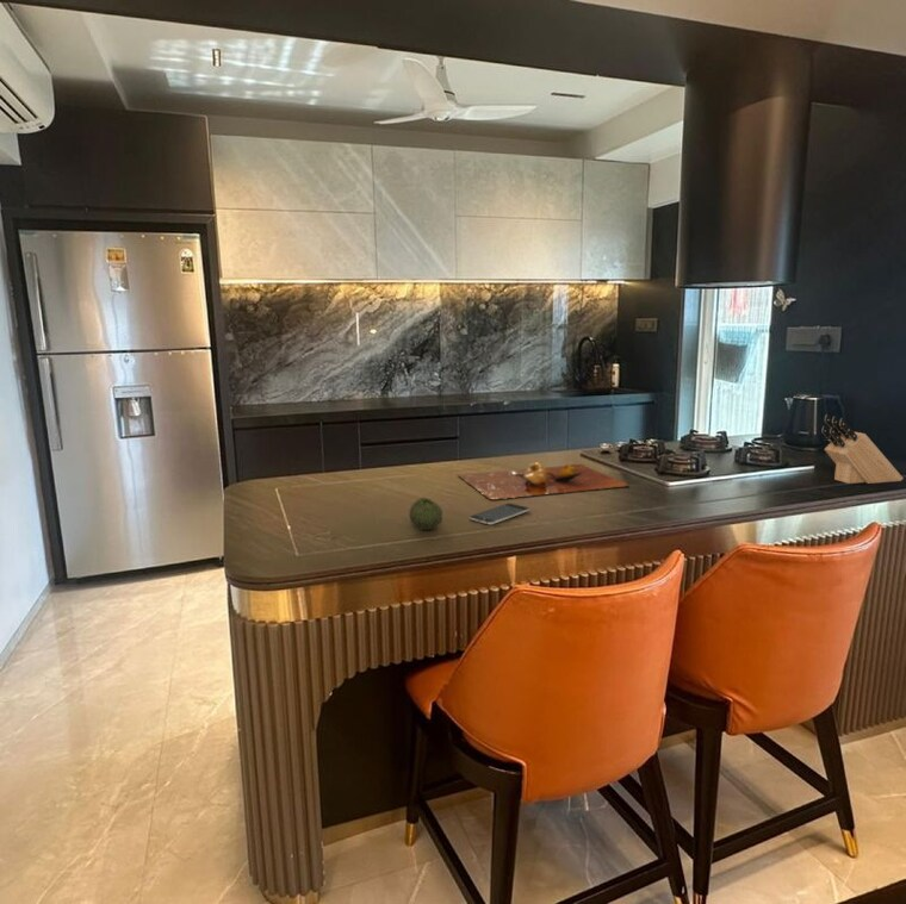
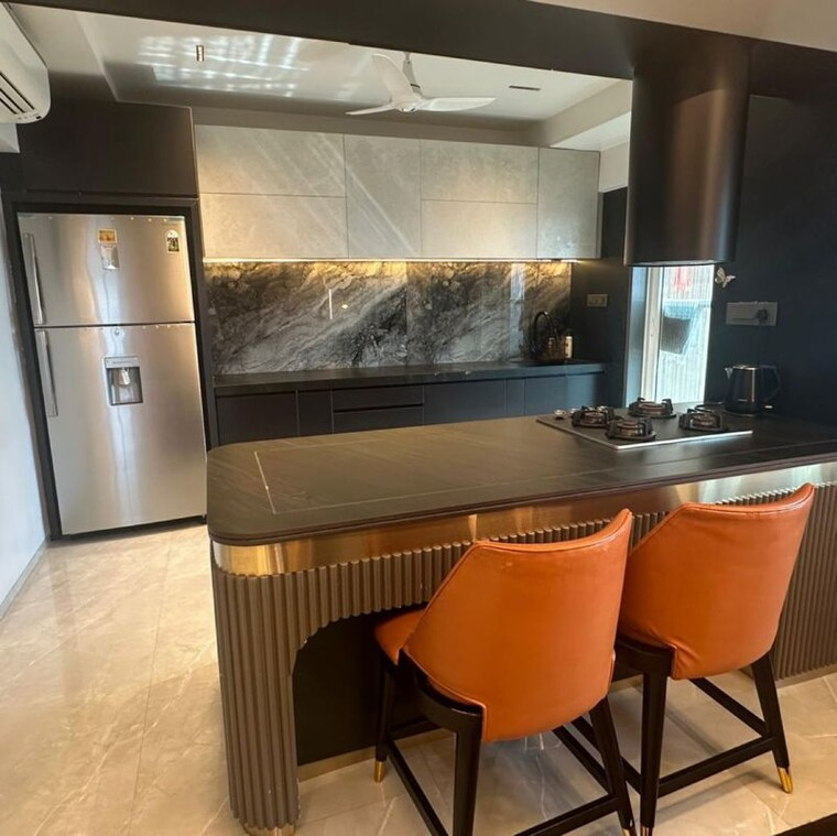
- fruit (426, 512)
- knife block (860, 447)
- smartphone (499, 512)
- cutting board (540, 470)
